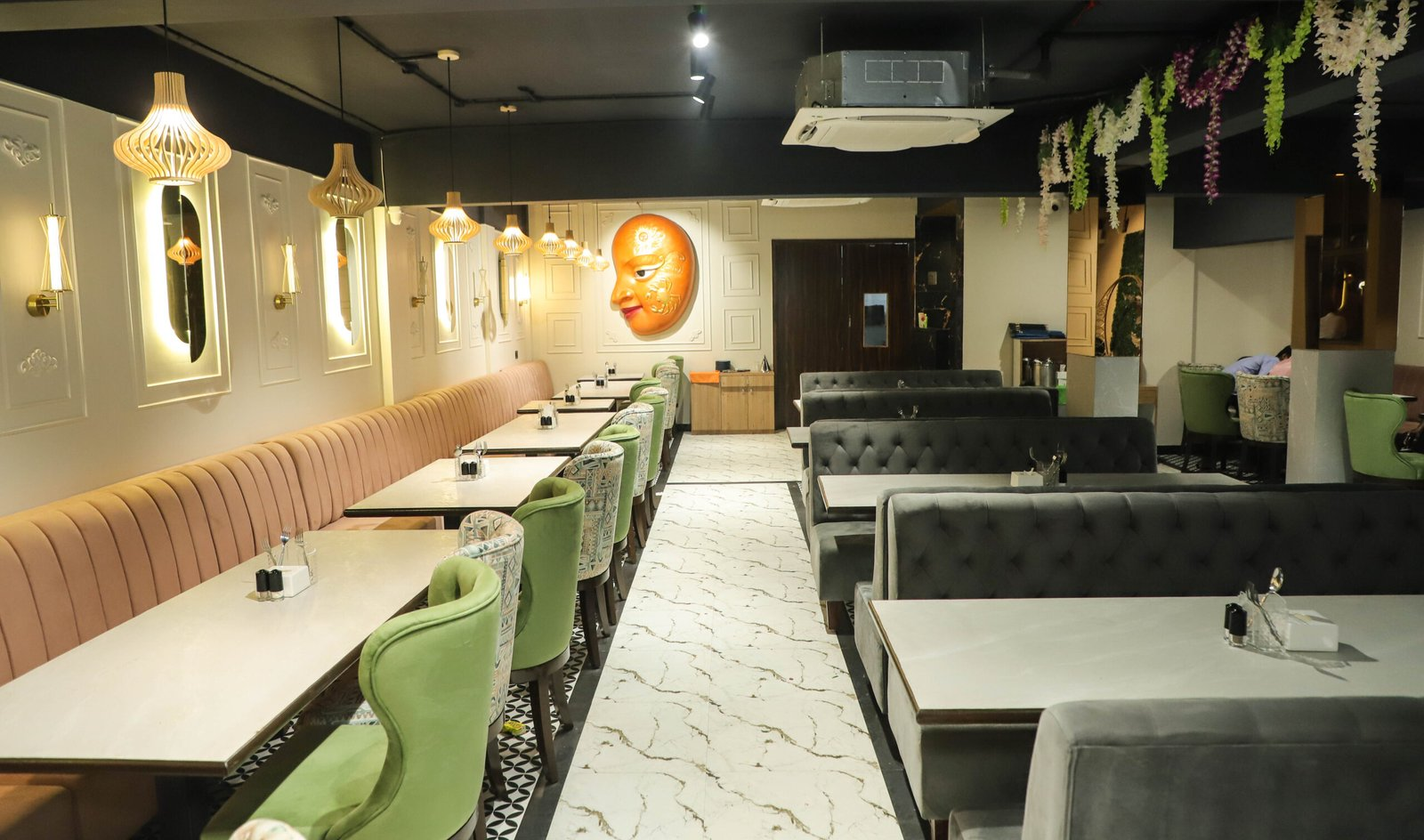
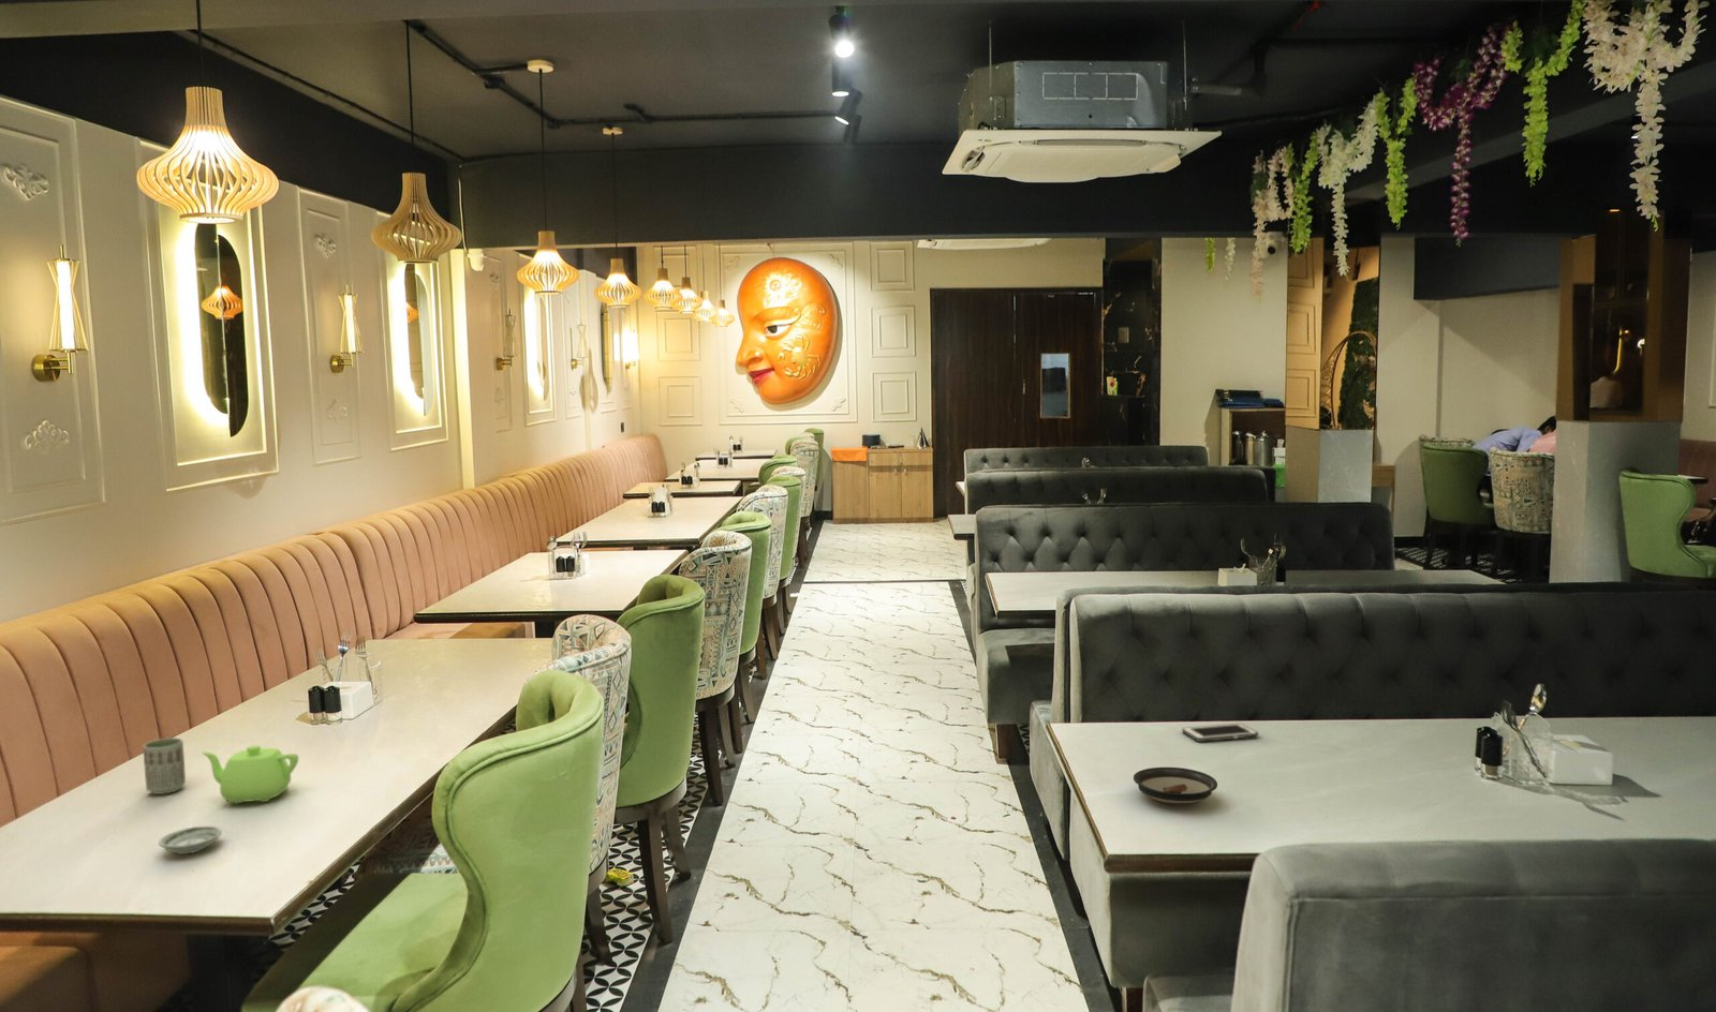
+ teapot (251, 772)
+ saucer (1175, 789)
+ saucer (190, 842)
+ cup (164, 765)
+ cell phone (1220, 732)
